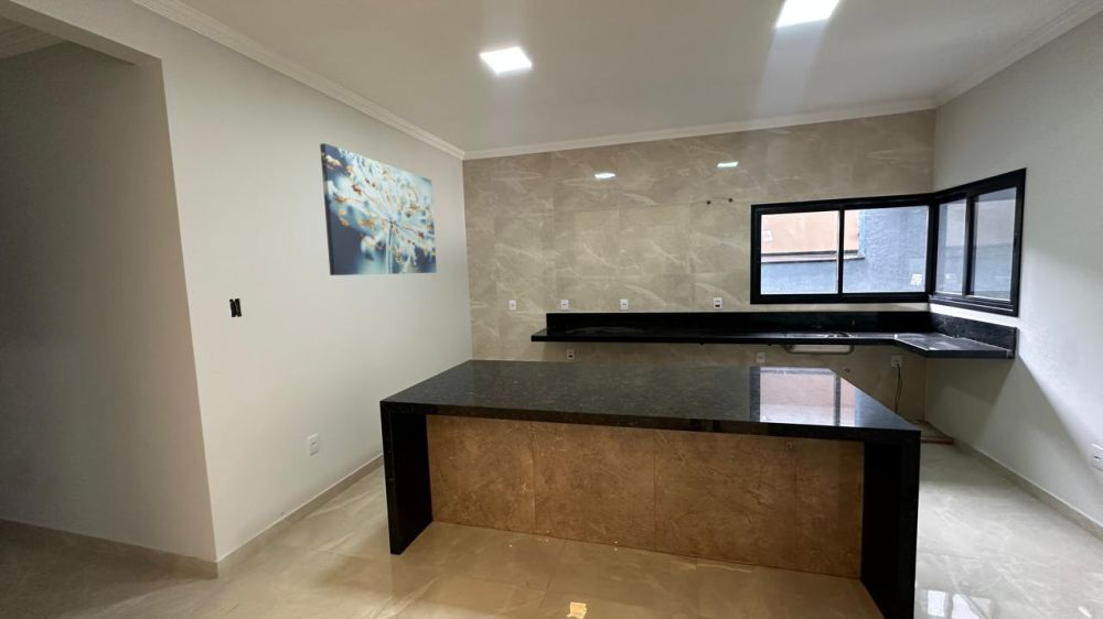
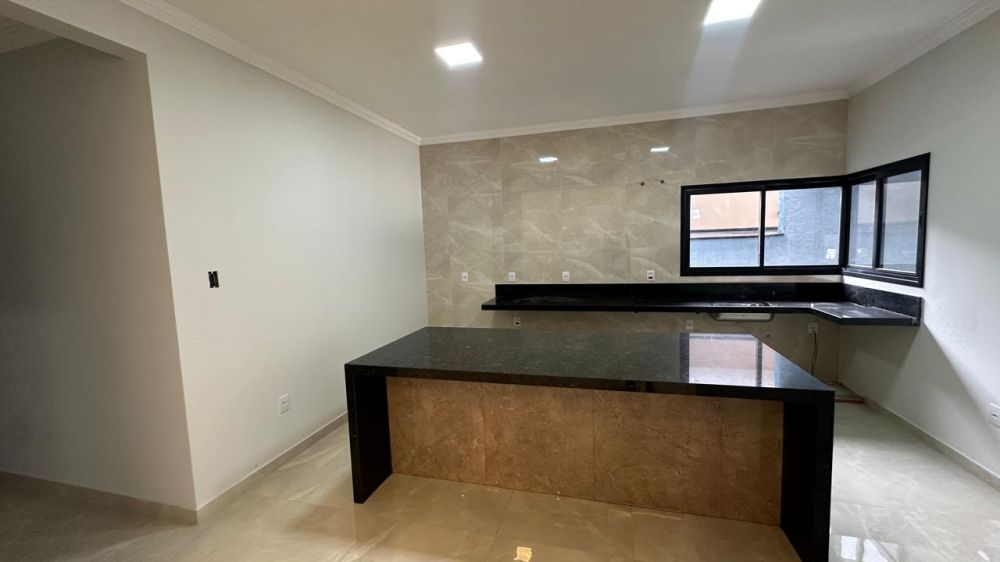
- wall art (388, 219)
